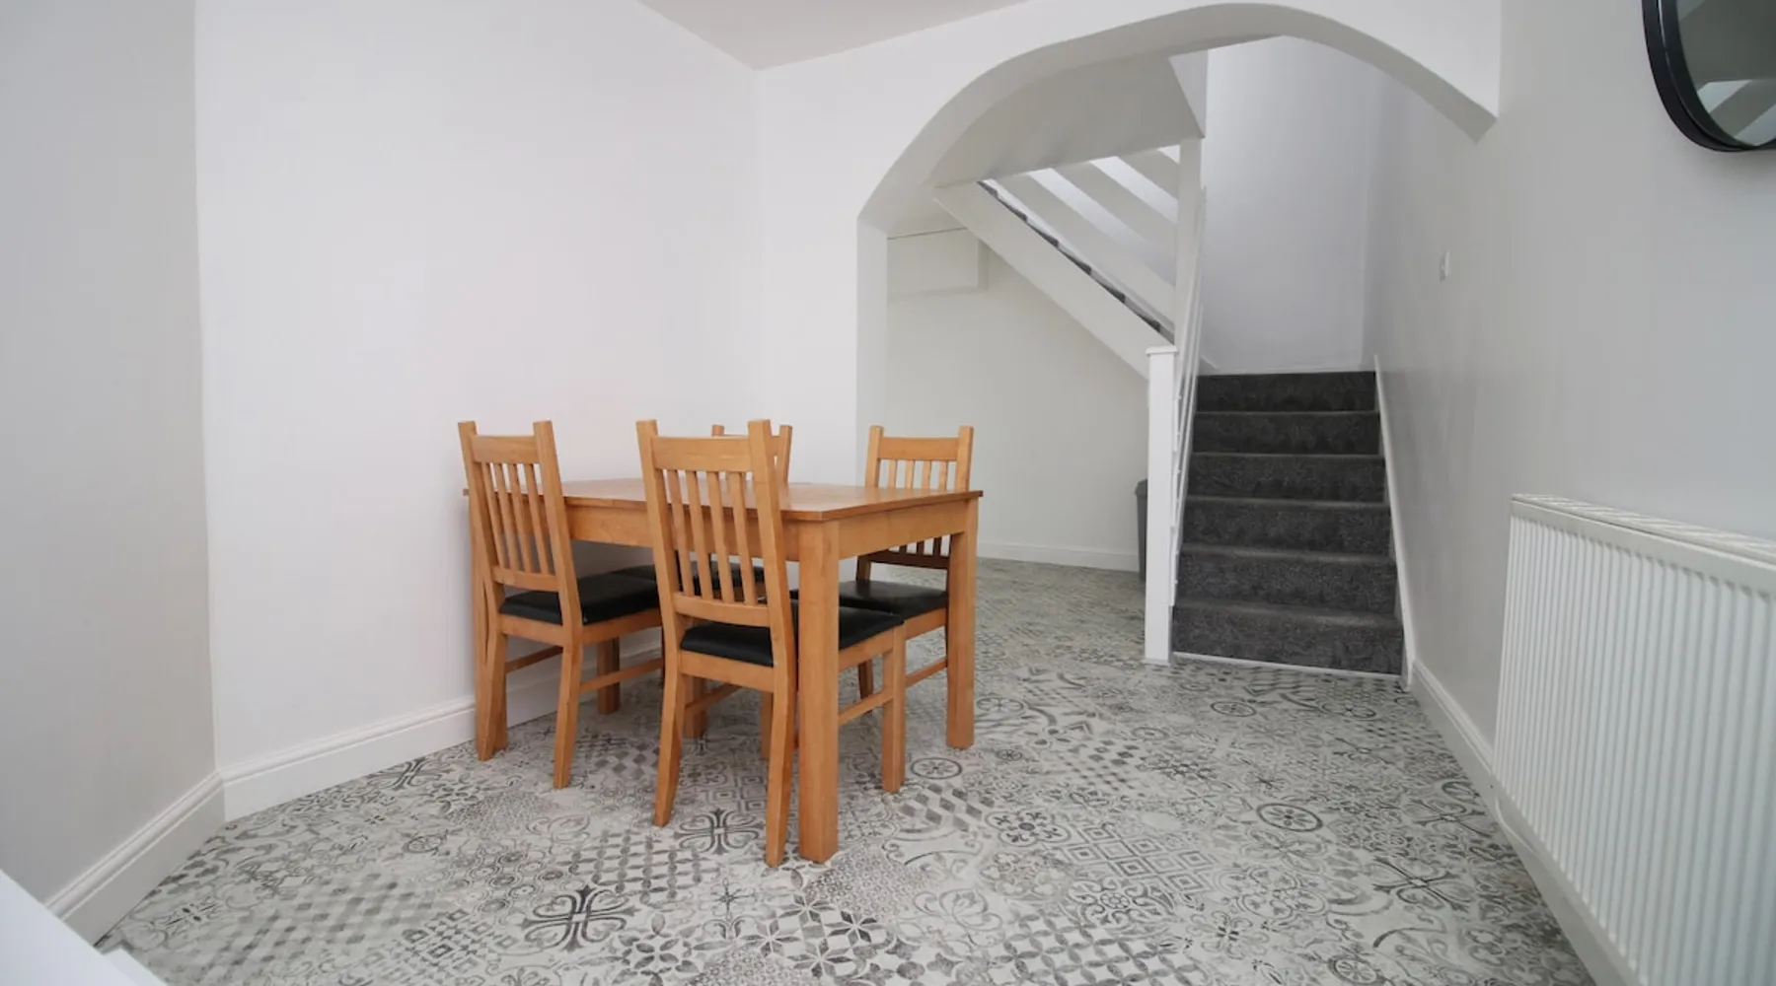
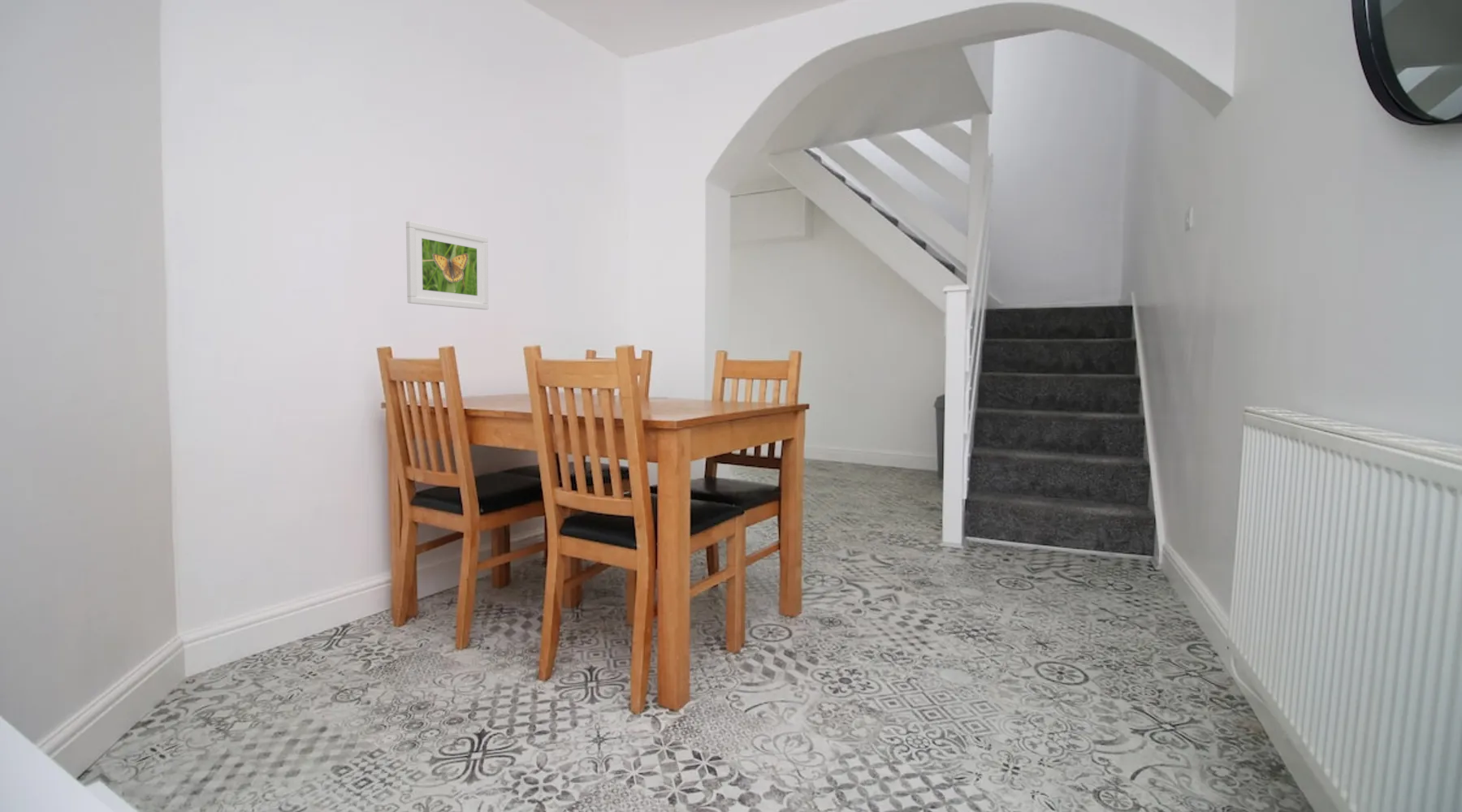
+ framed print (449, 268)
